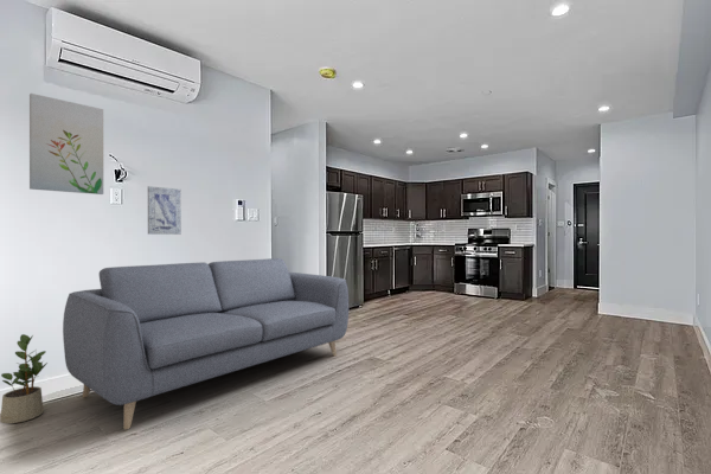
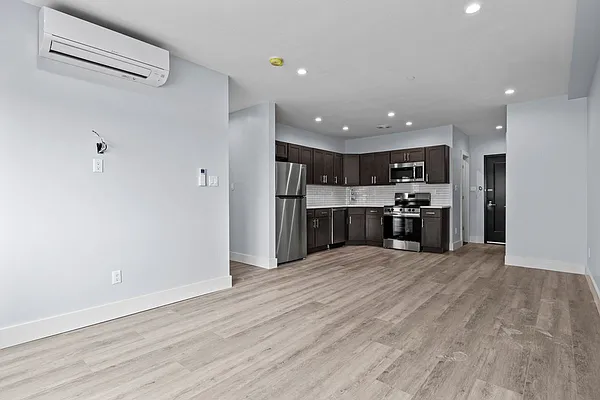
- potted plant (24, 373)
- wall art (165, 211)
- wall art (68, 147)
- sofa (228, 318)
